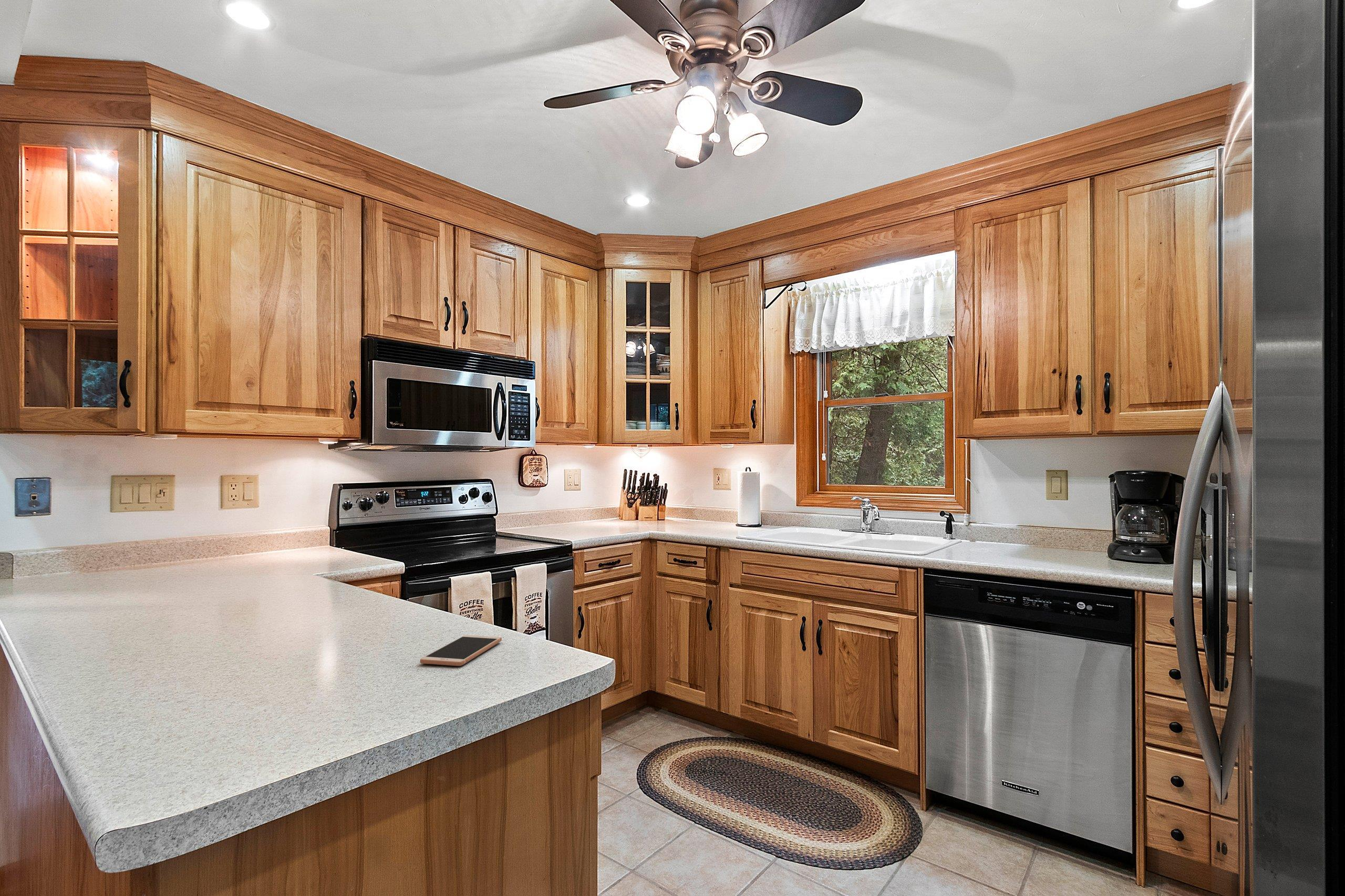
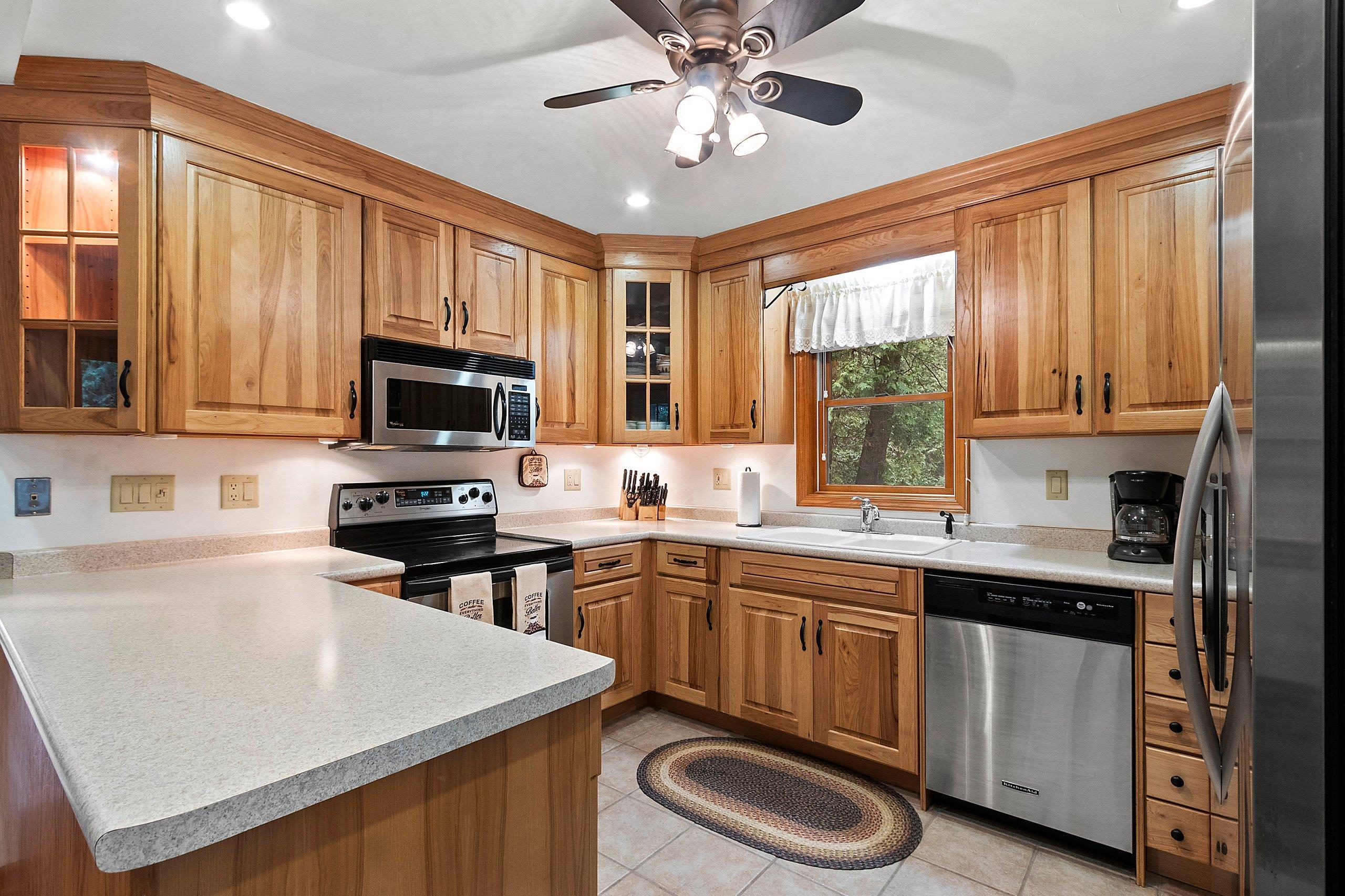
- smartphone (463, 649)
